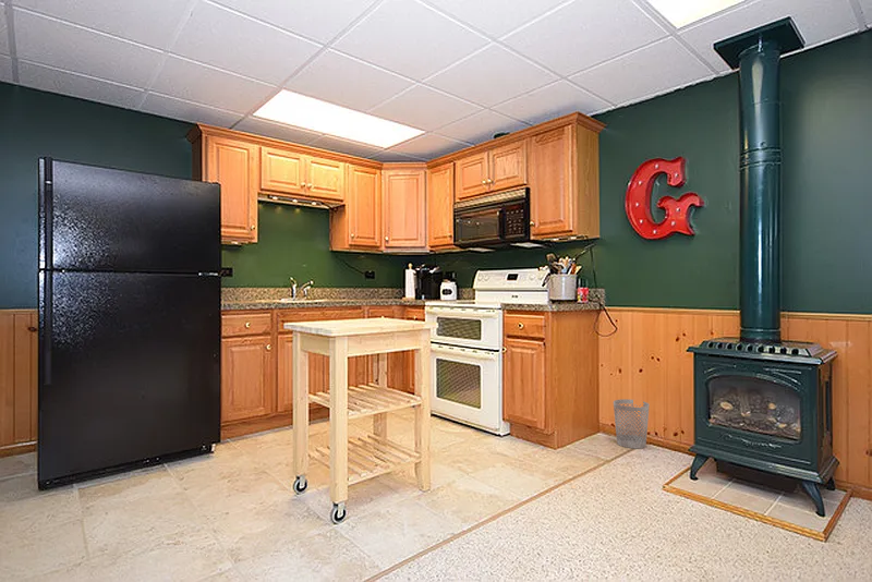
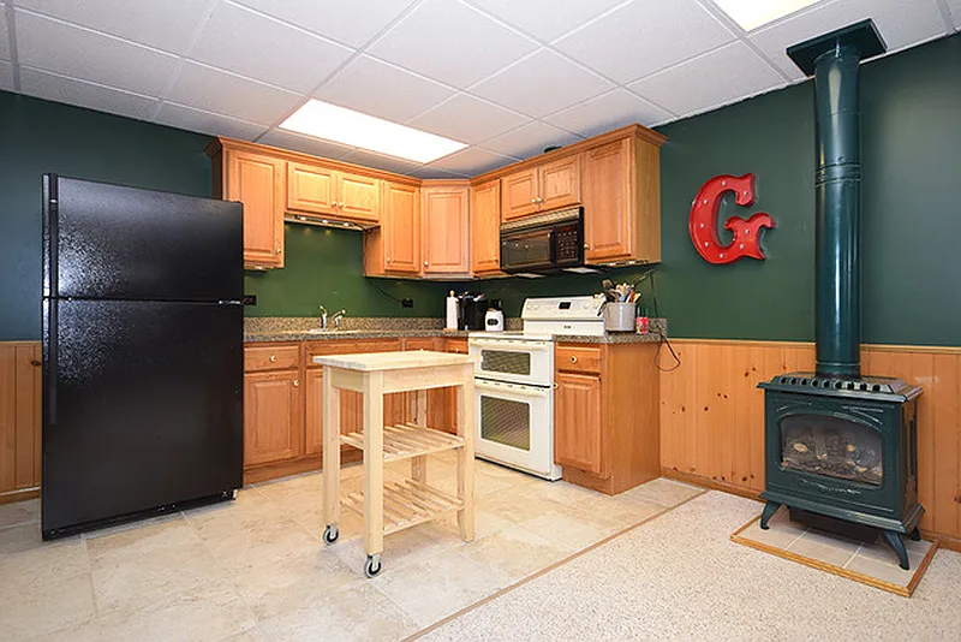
- wastebasket (631, 423)
